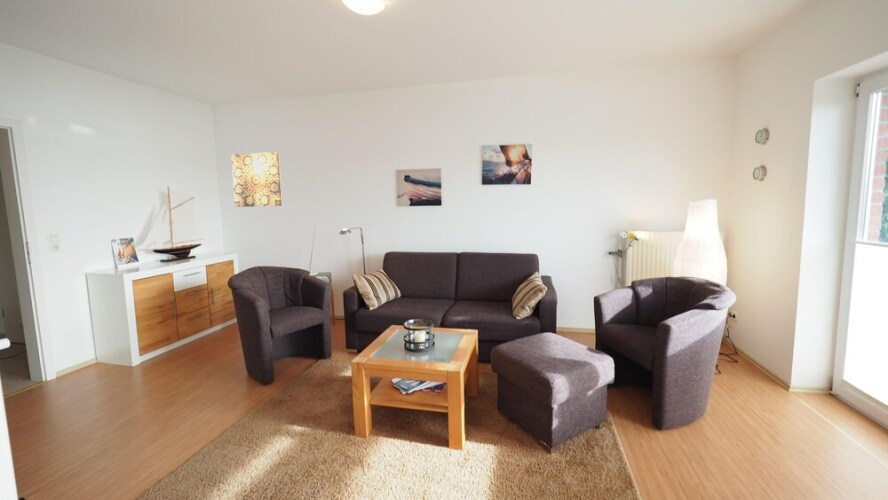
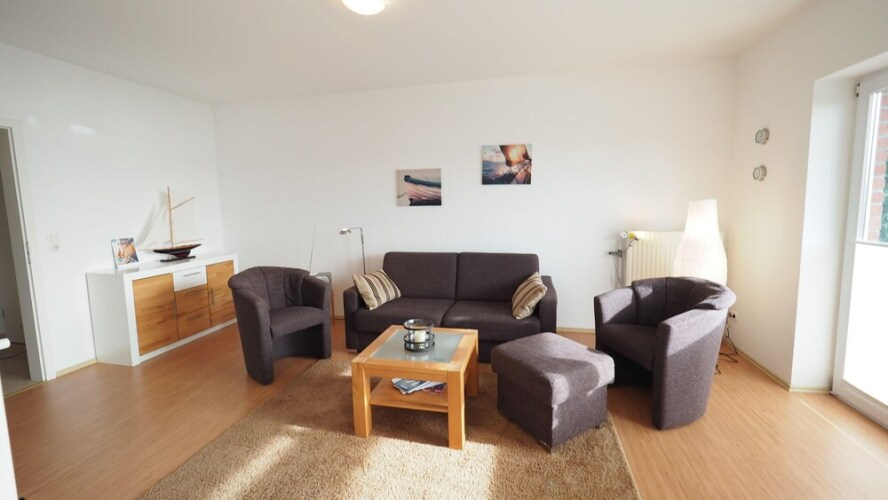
- wall art (256, 180)
